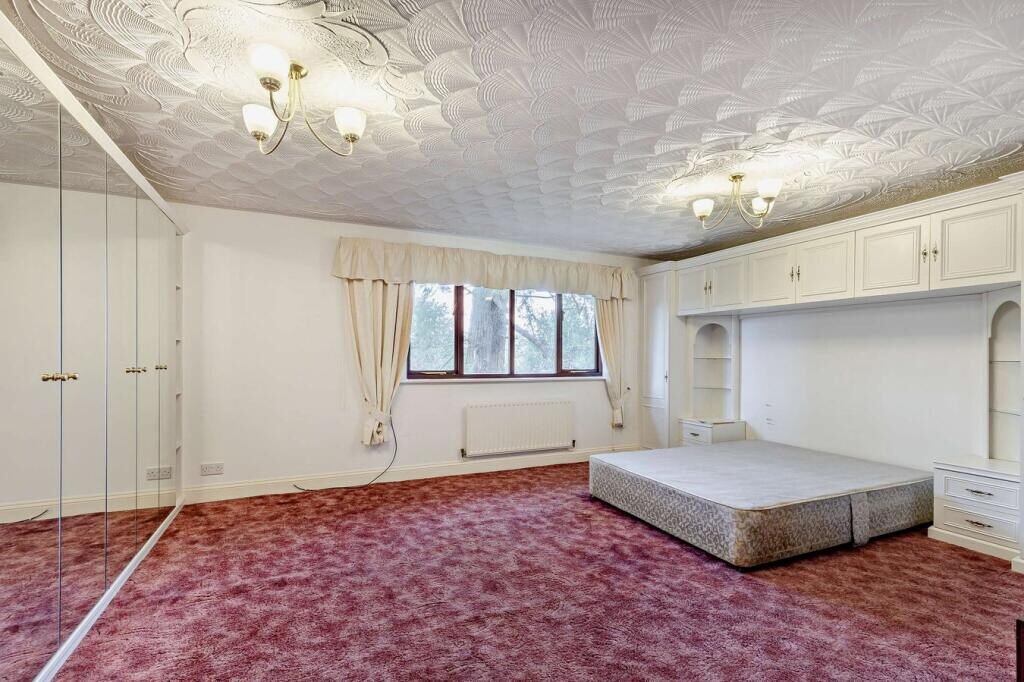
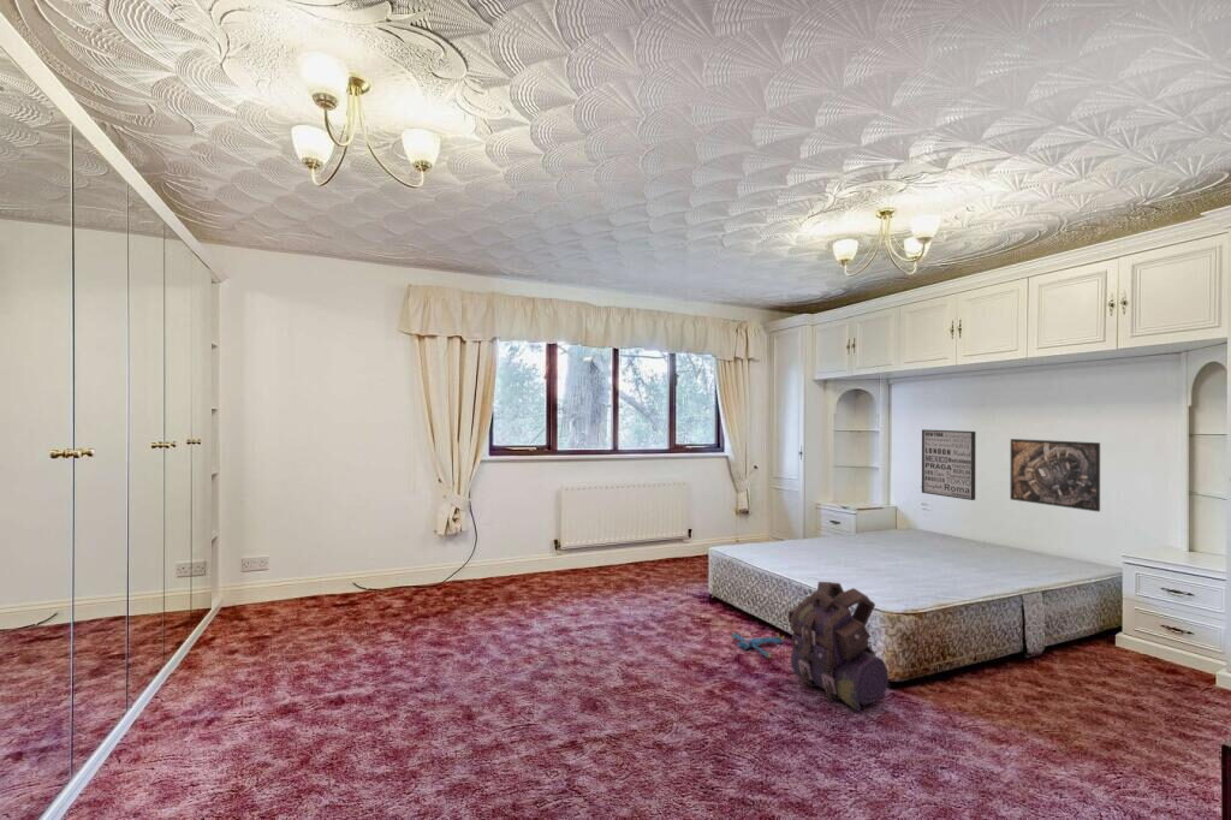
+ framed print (1052, 473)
+ plush toy (761, 641)
+ backpack (834, 637)
+ wall art (947, 463)
